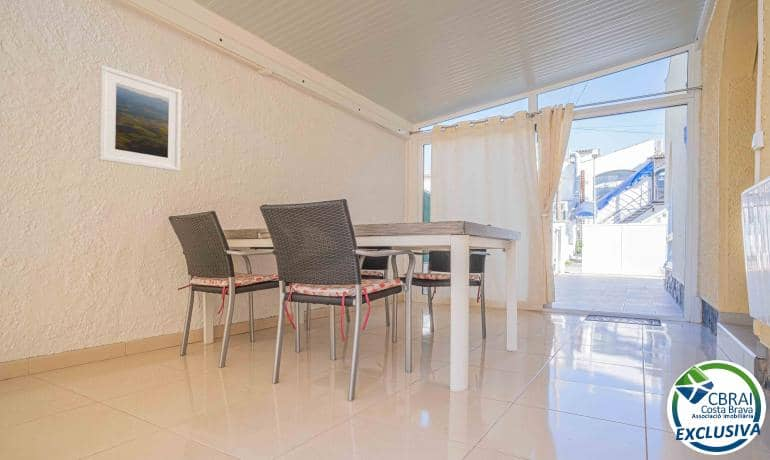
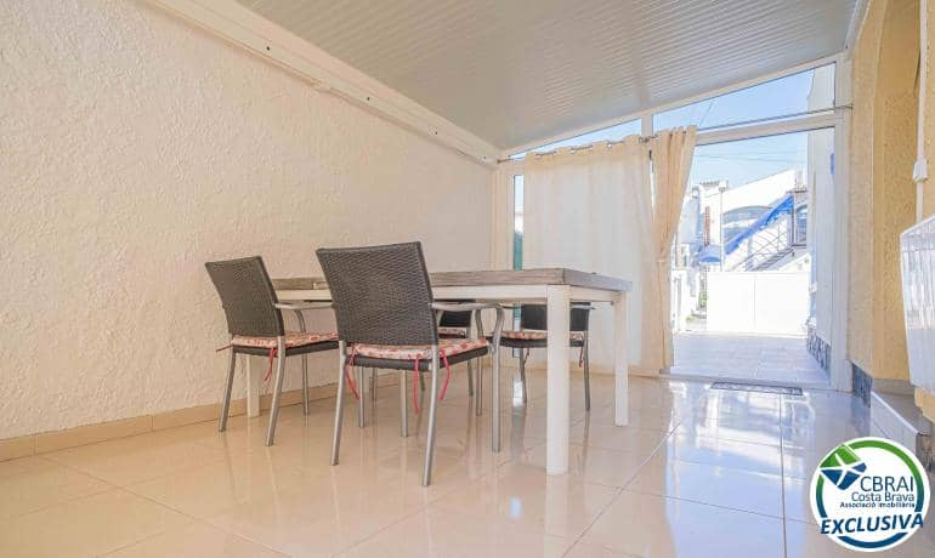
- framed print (142, 122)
